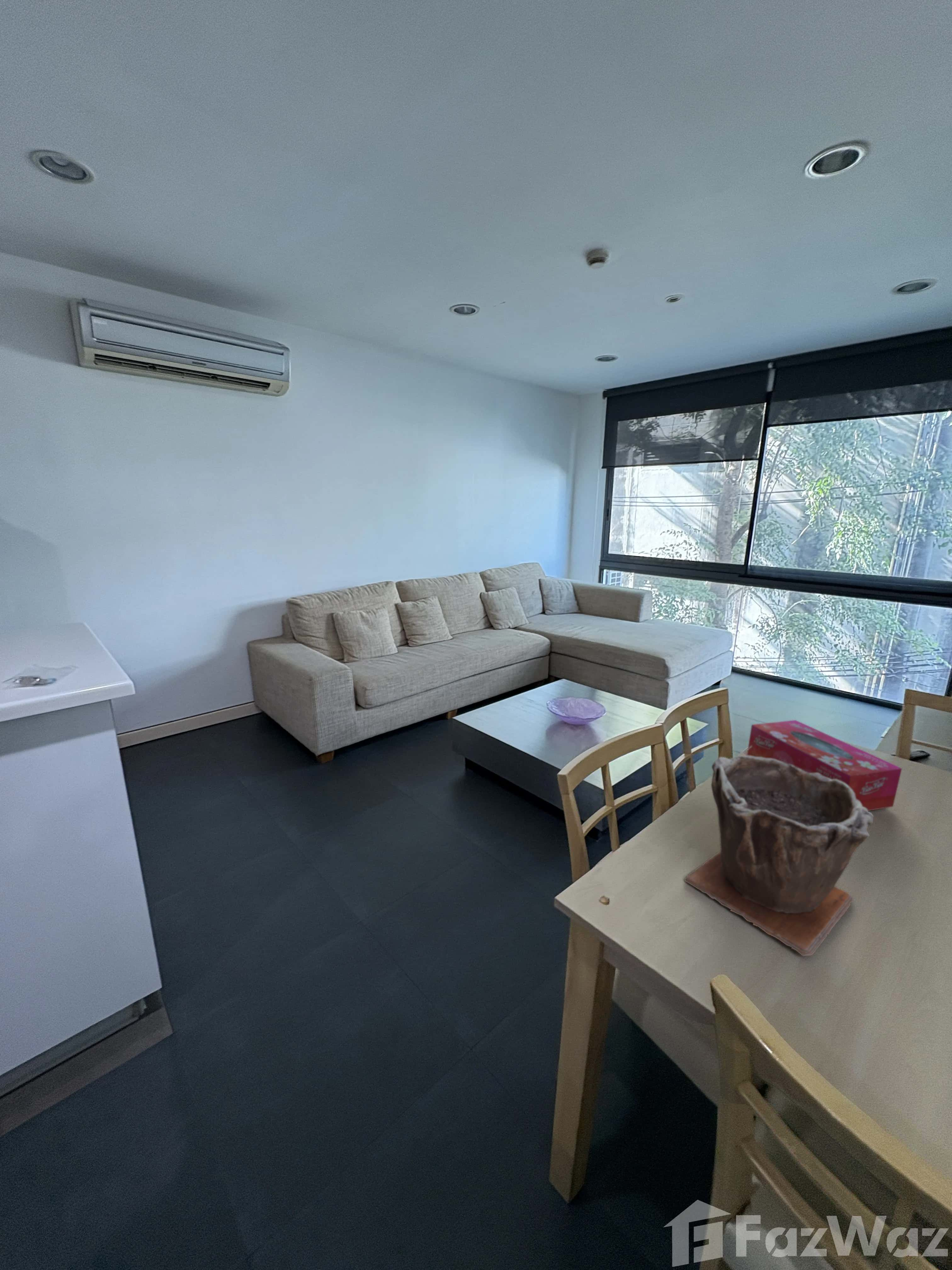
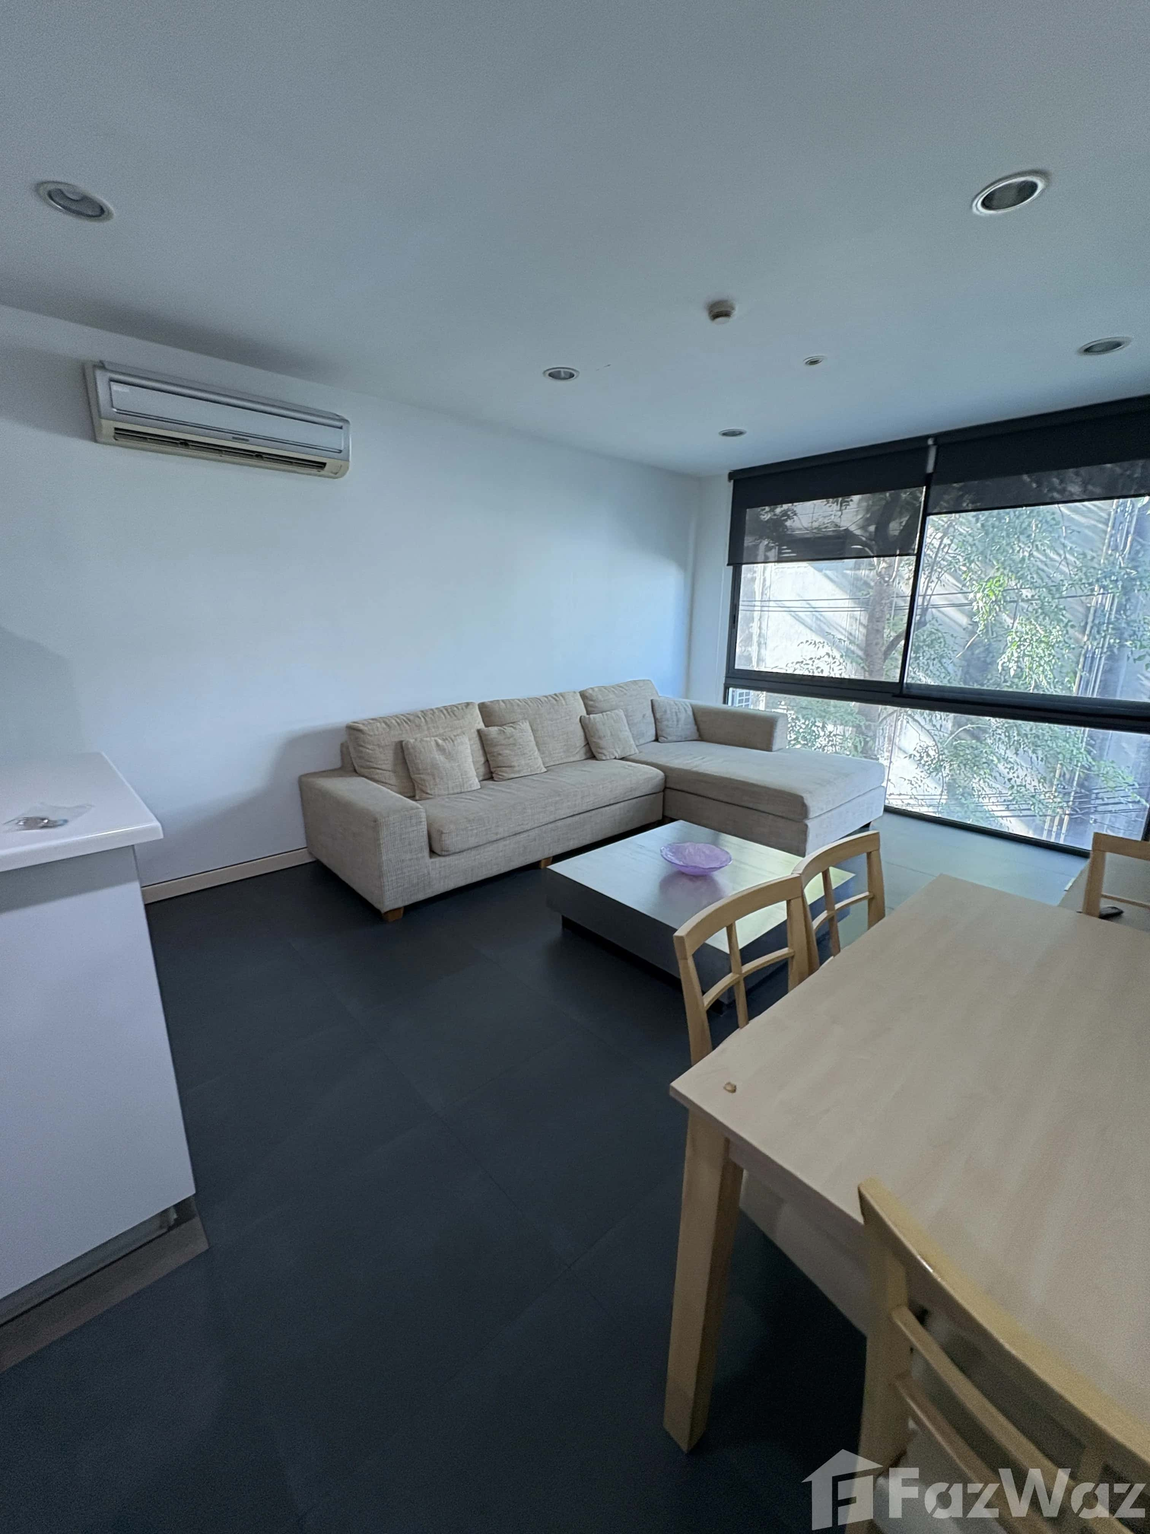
- plant pot (776, 837)
- tissue box (816, 762)
